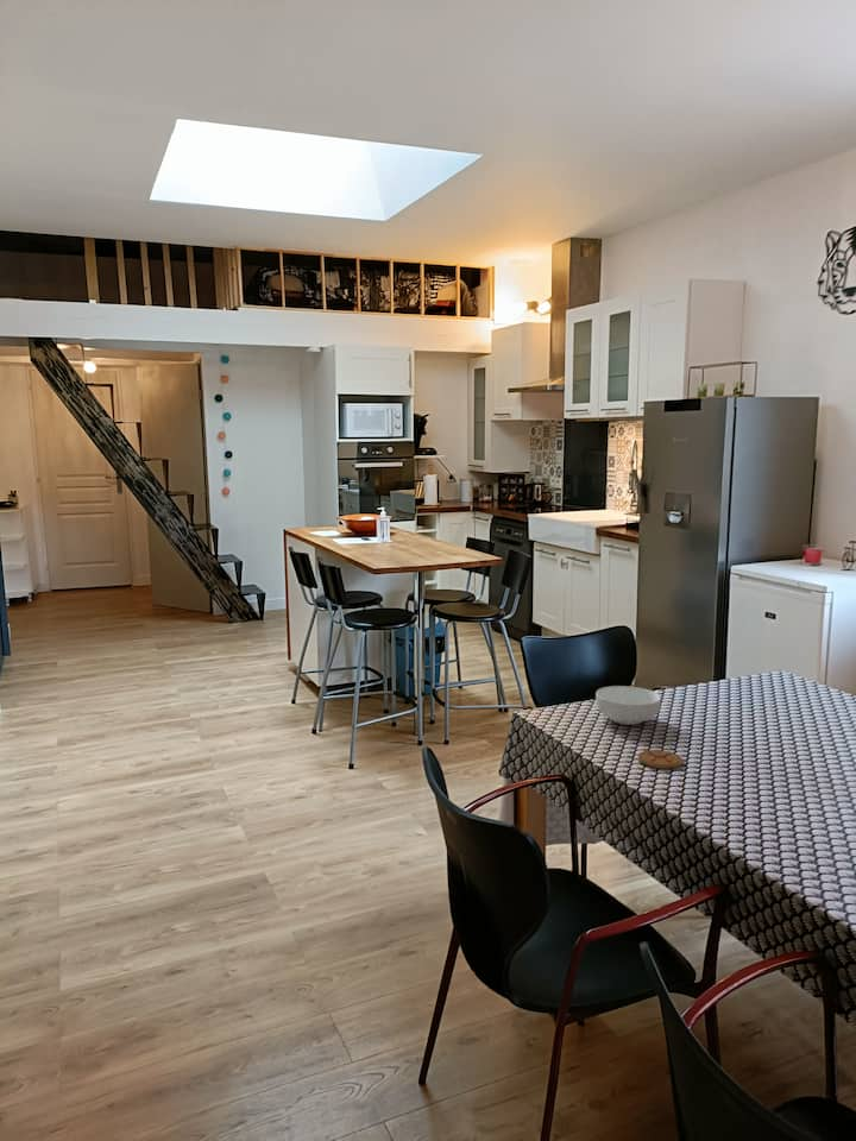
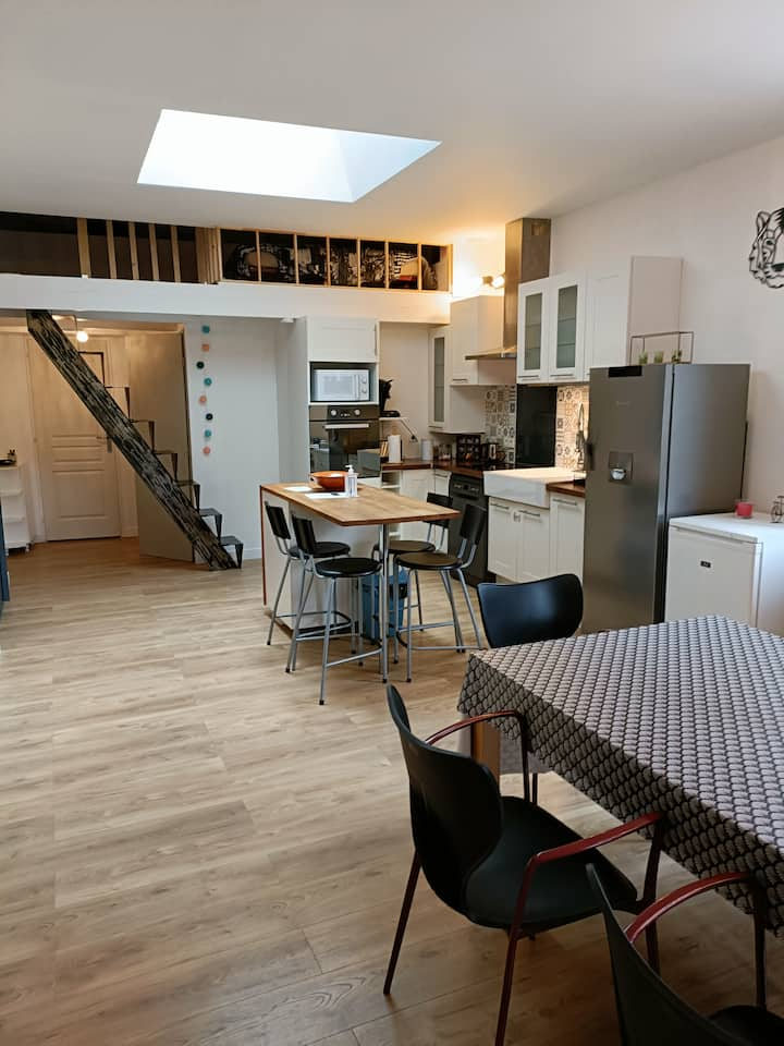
- cereal bowl (627, 706)
- coaster (660, 758)
